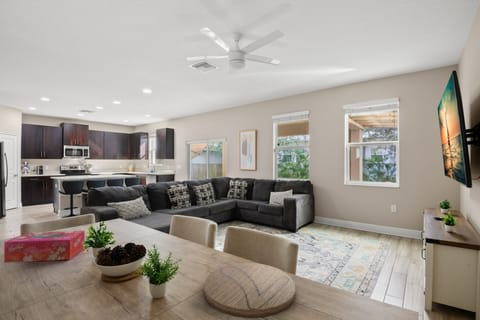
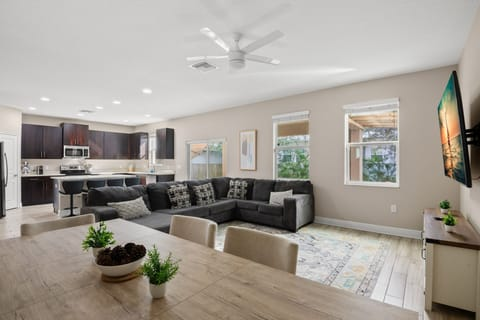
- cutting board (249, 285)
- tissue box (47, 245)
